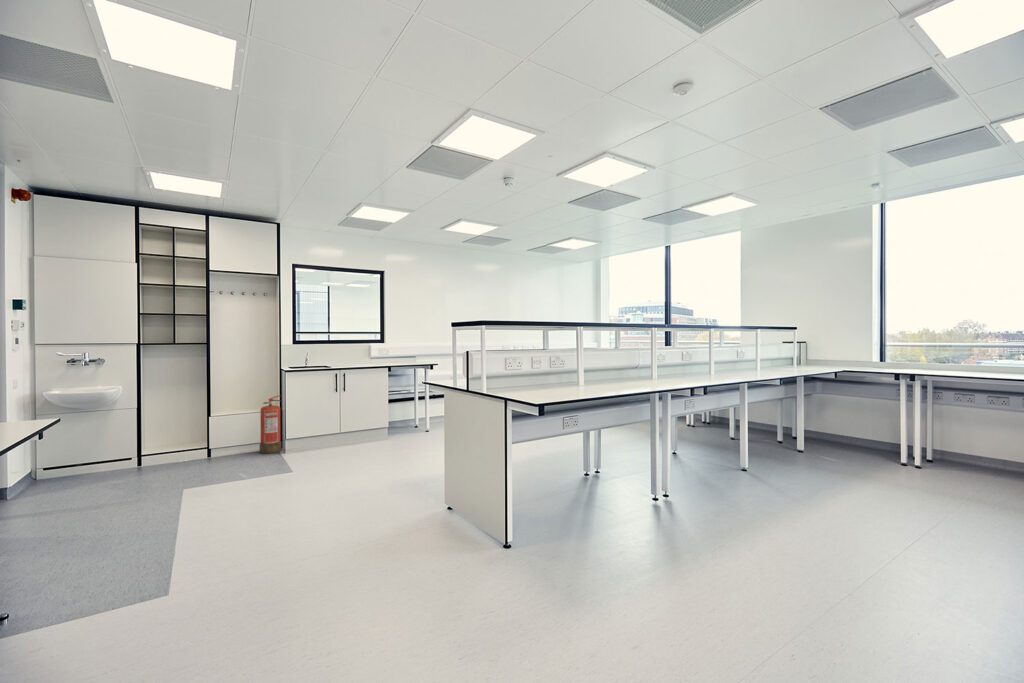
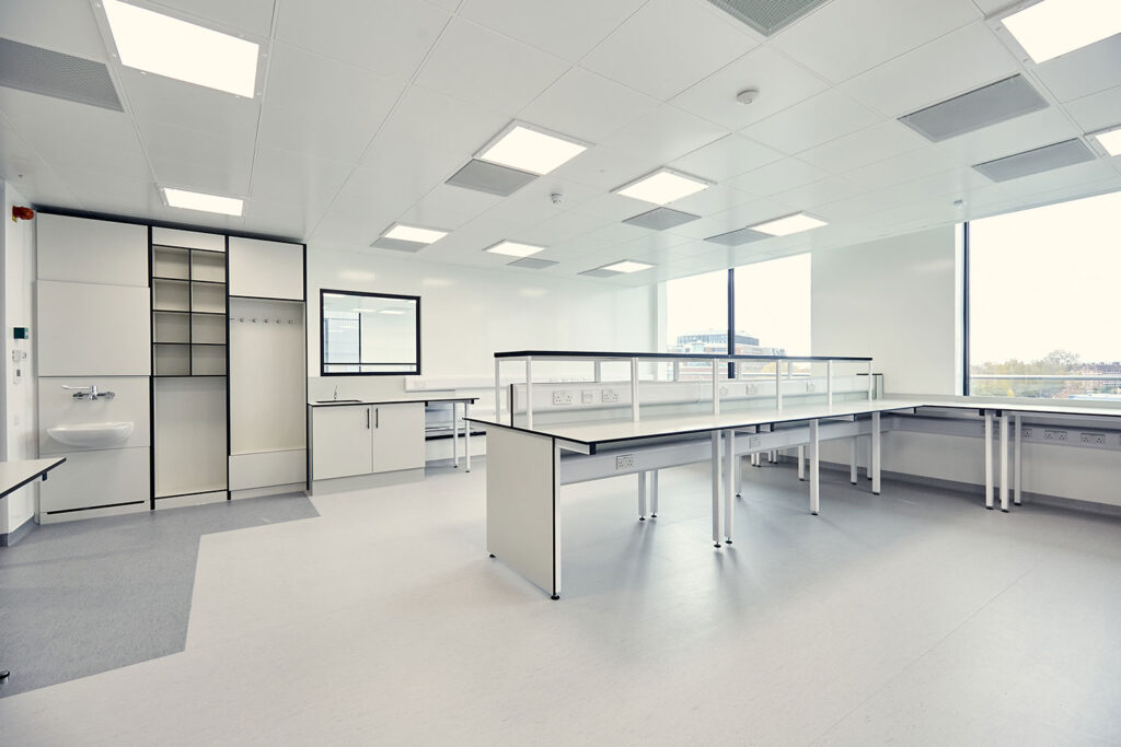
- fire extinguisher (270, 423)
